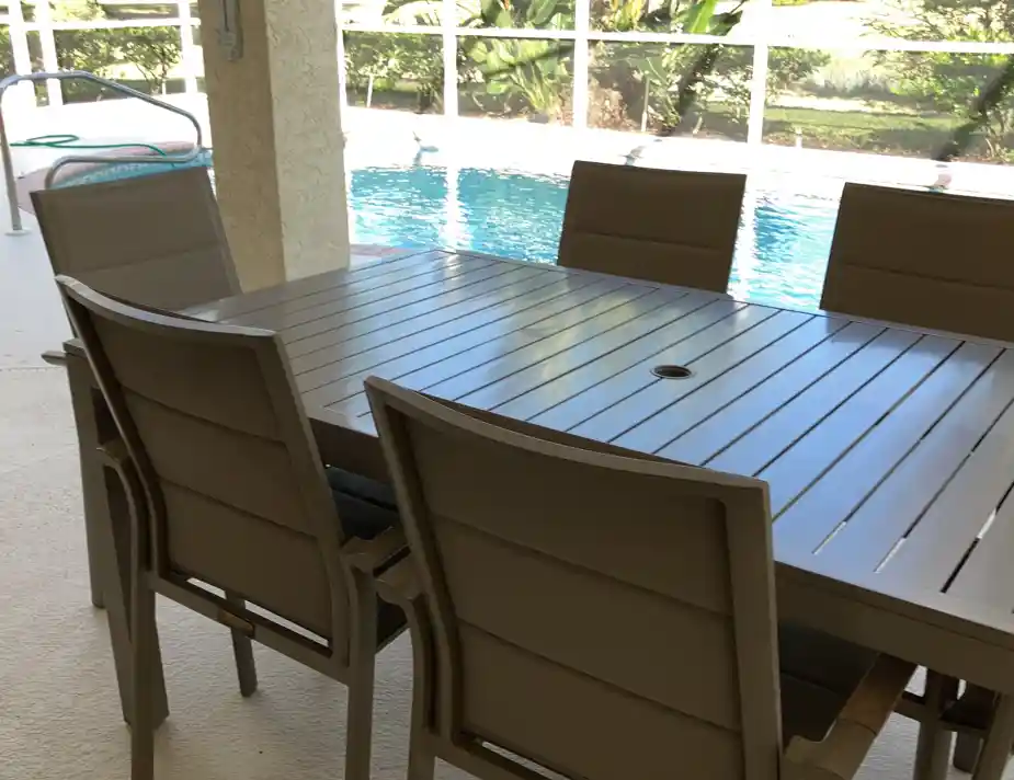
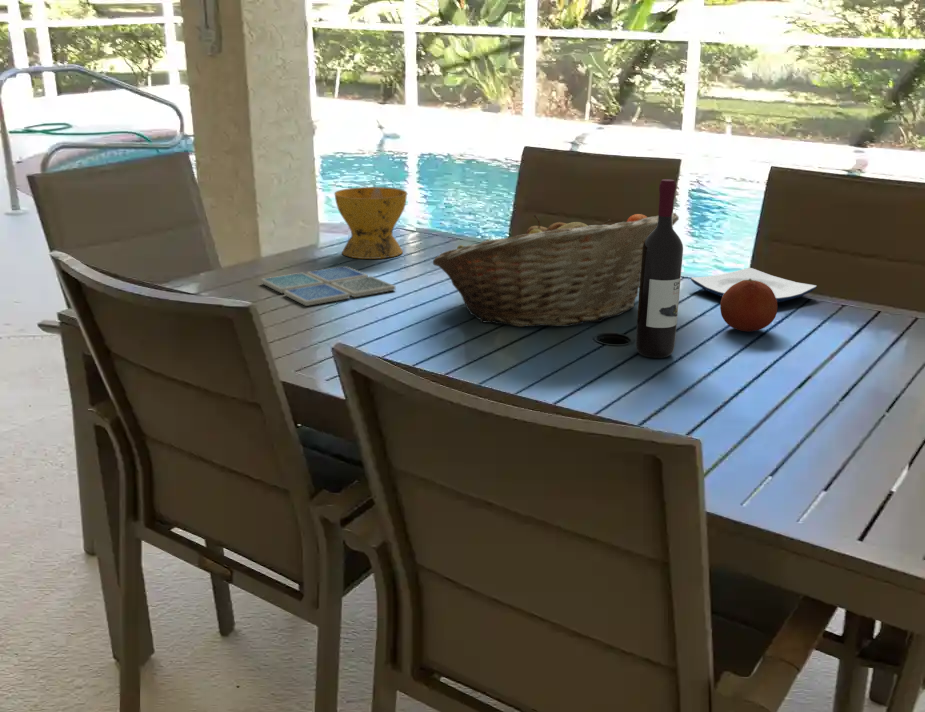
+ drink coaster (327, 284)
+ fruit basket (557, 258)
+ fruit (749, 304)
+ wine bottle (661, 269)
+ bowl (371, 222)
+ plate (755, 280)
